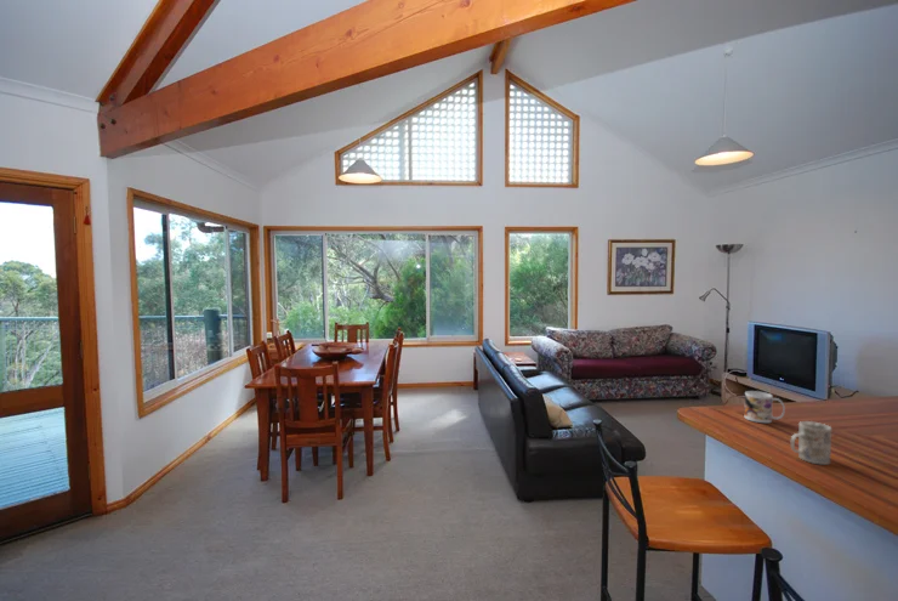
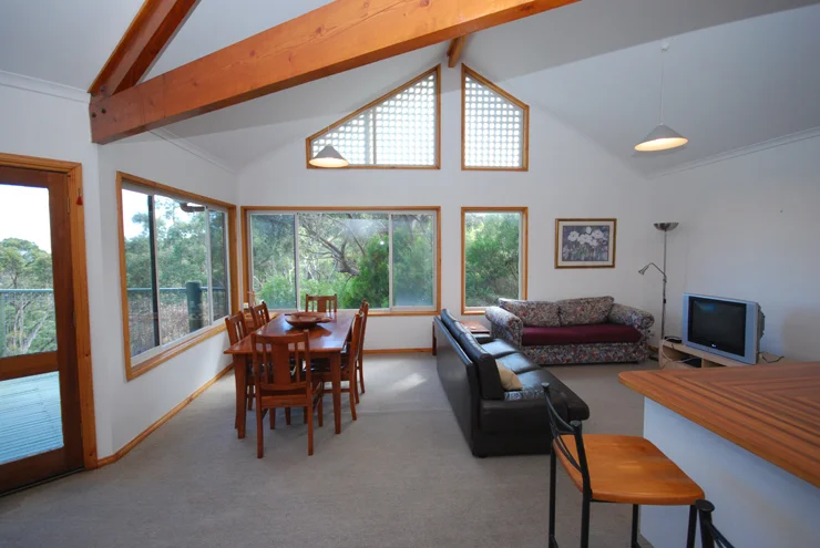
- mug (811, 442)
- mug (763, 407)
